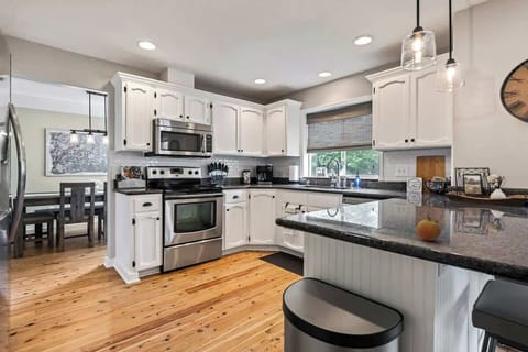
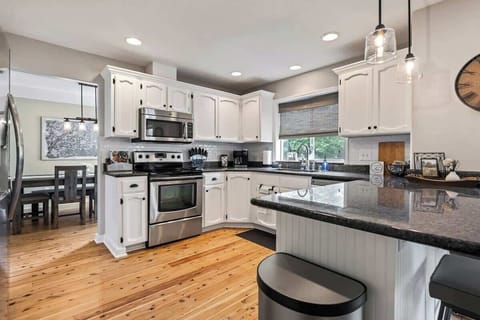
- fruit (430, 224)
